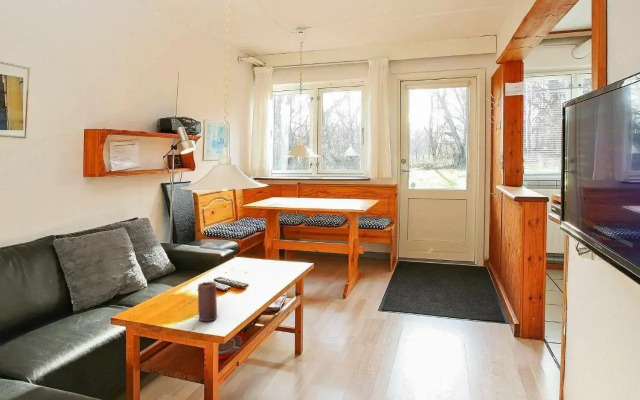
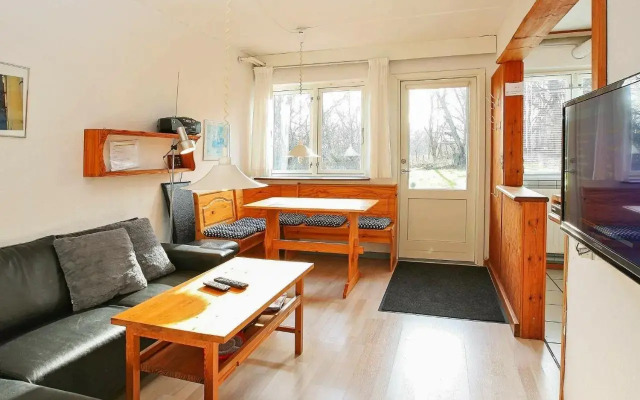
- candle (207, 301)
